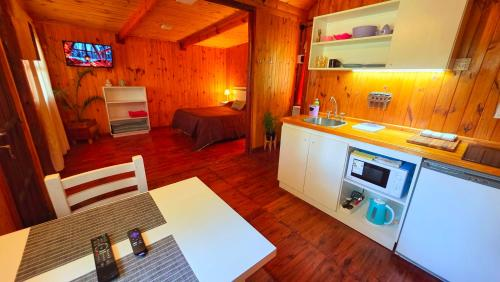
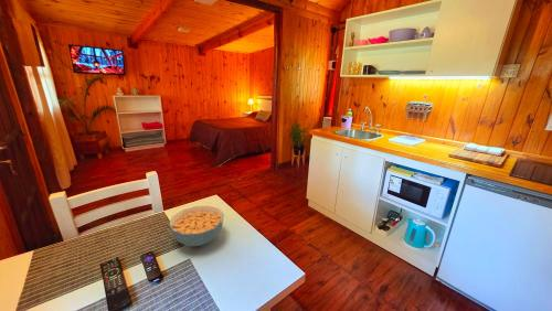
+ cereal bowl (198, 229)
